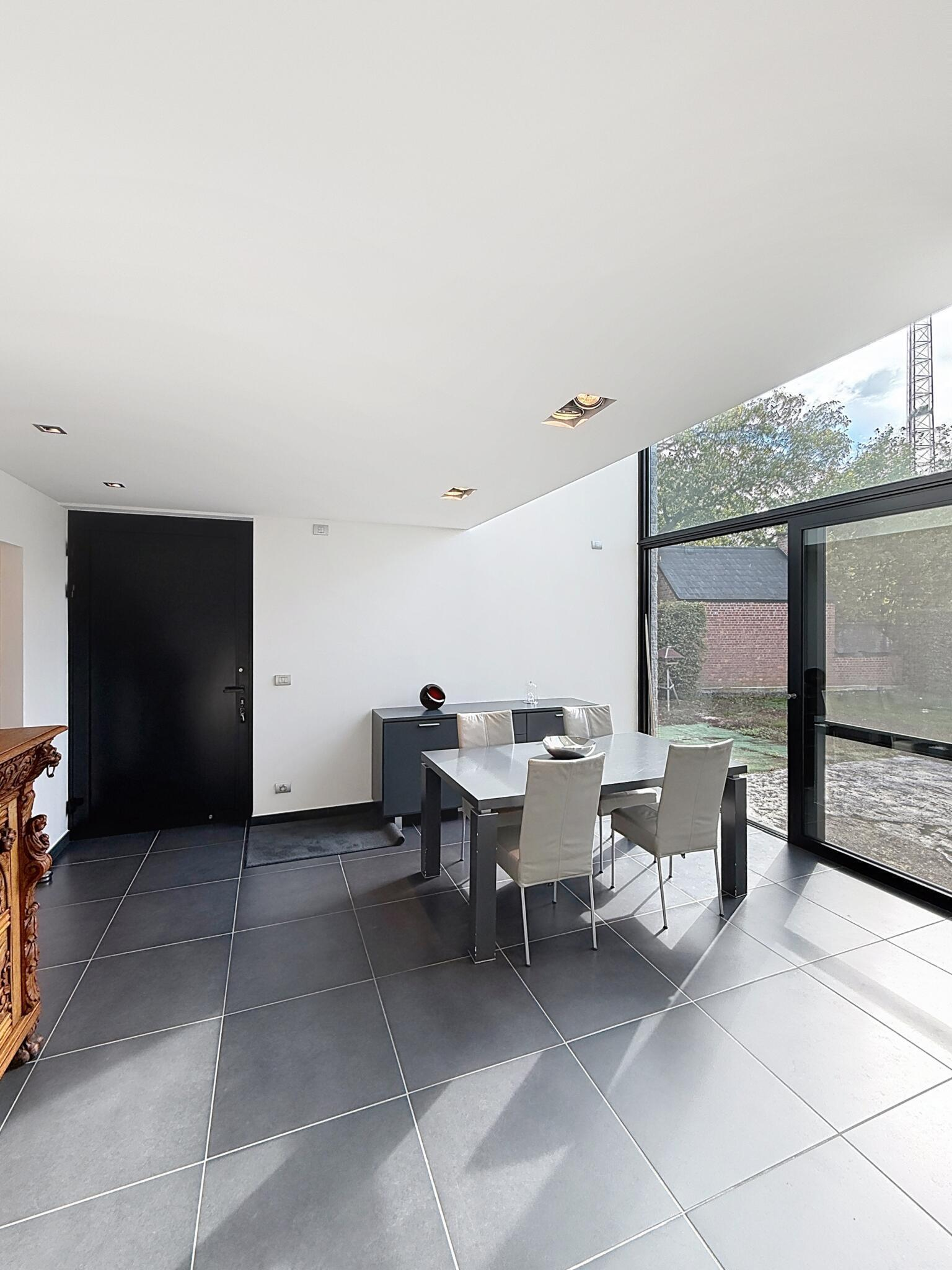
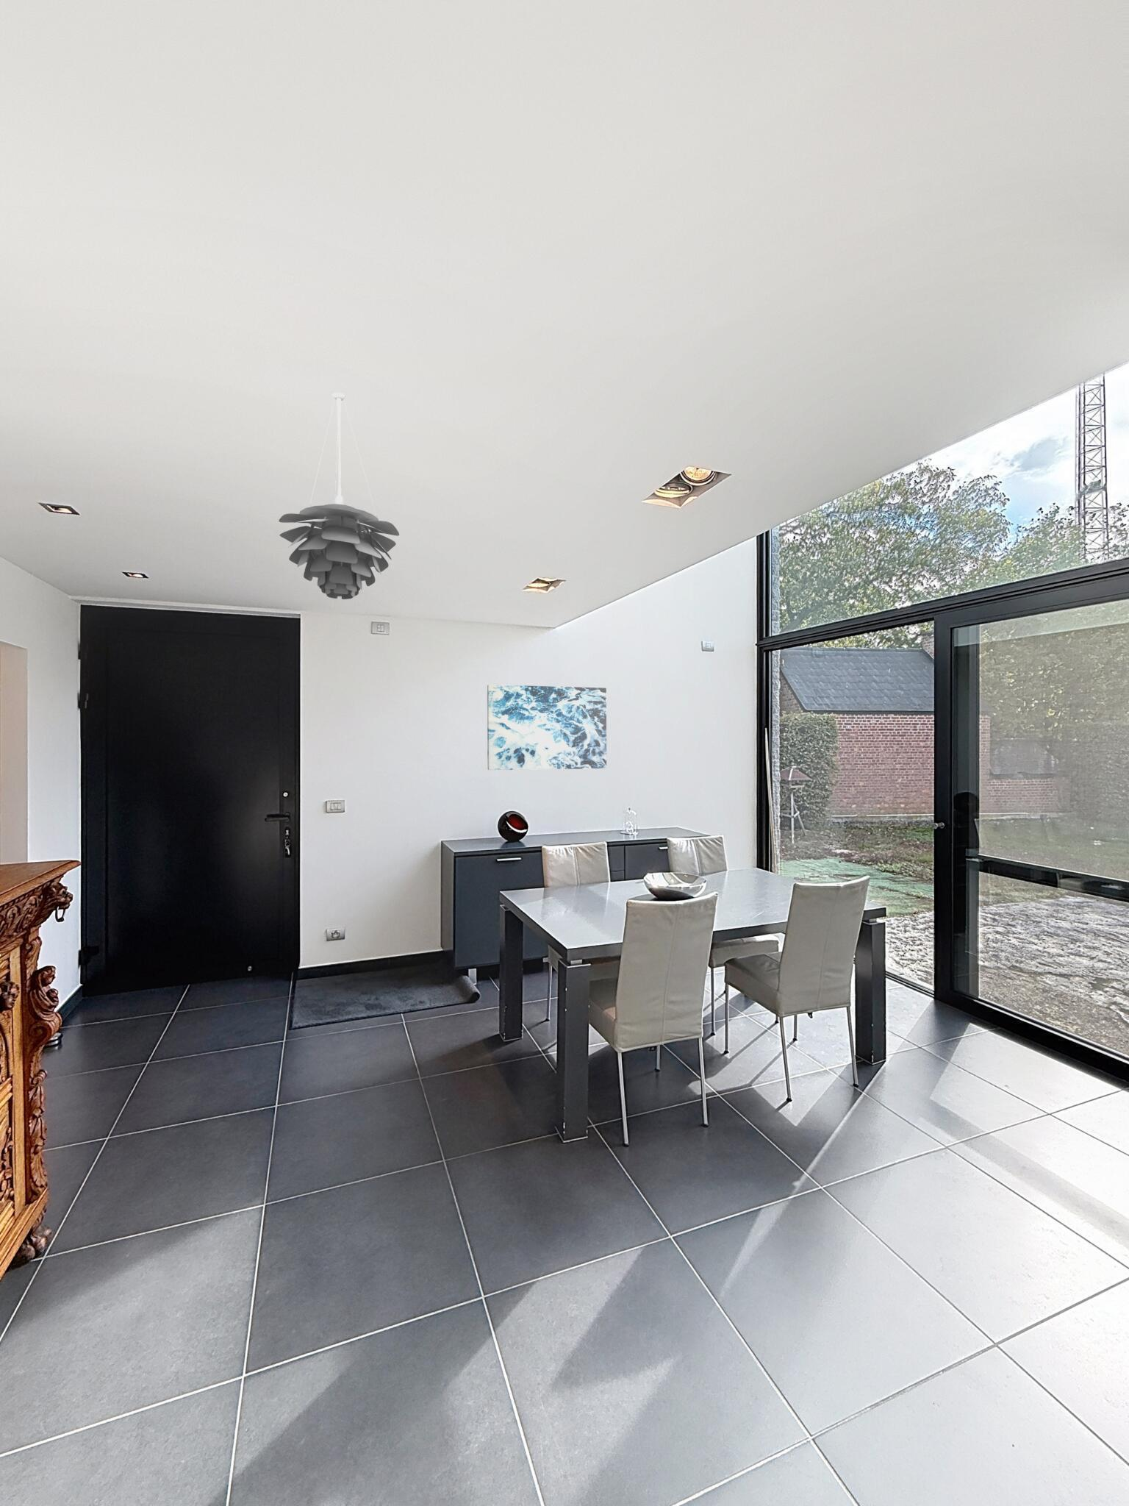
+ pendant light (340, 496)
+ wall art (548, 727)
